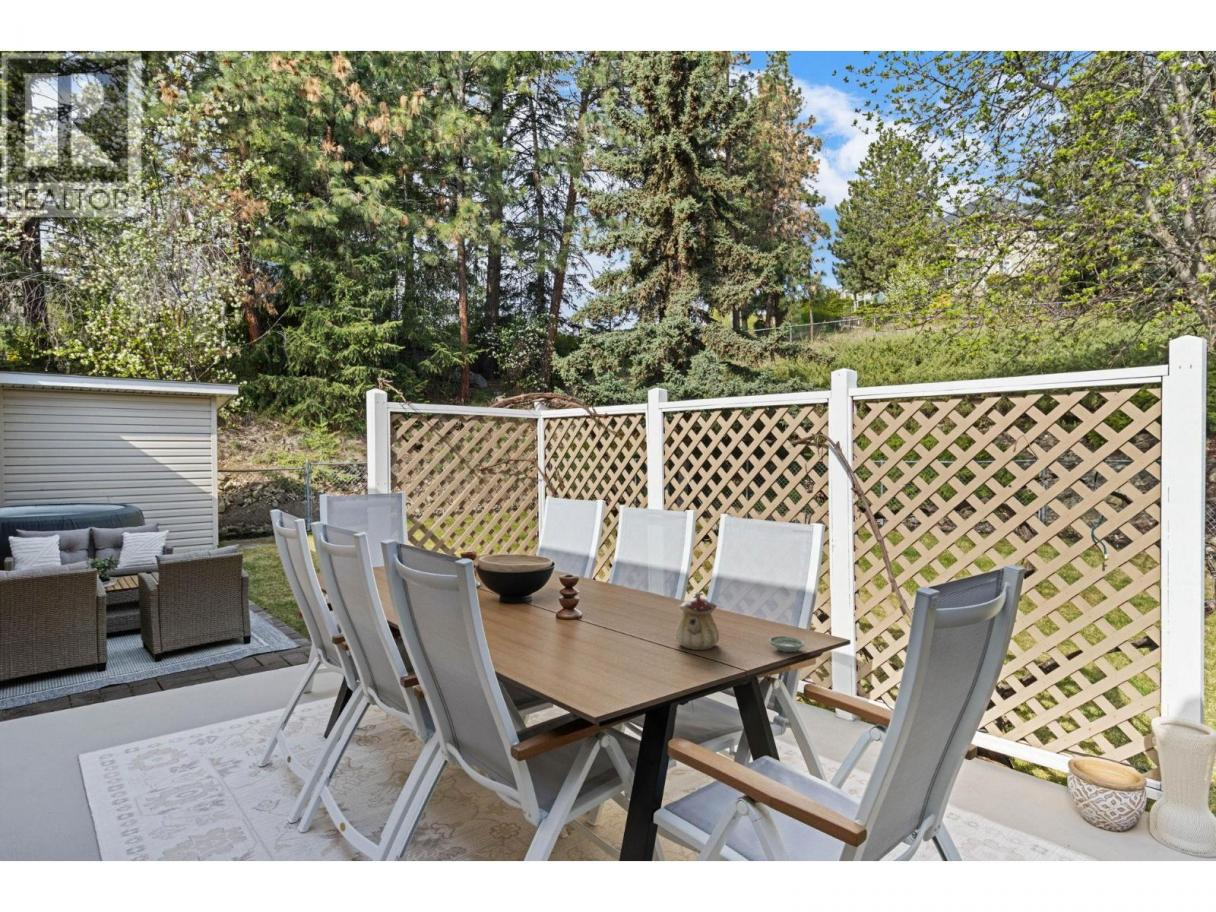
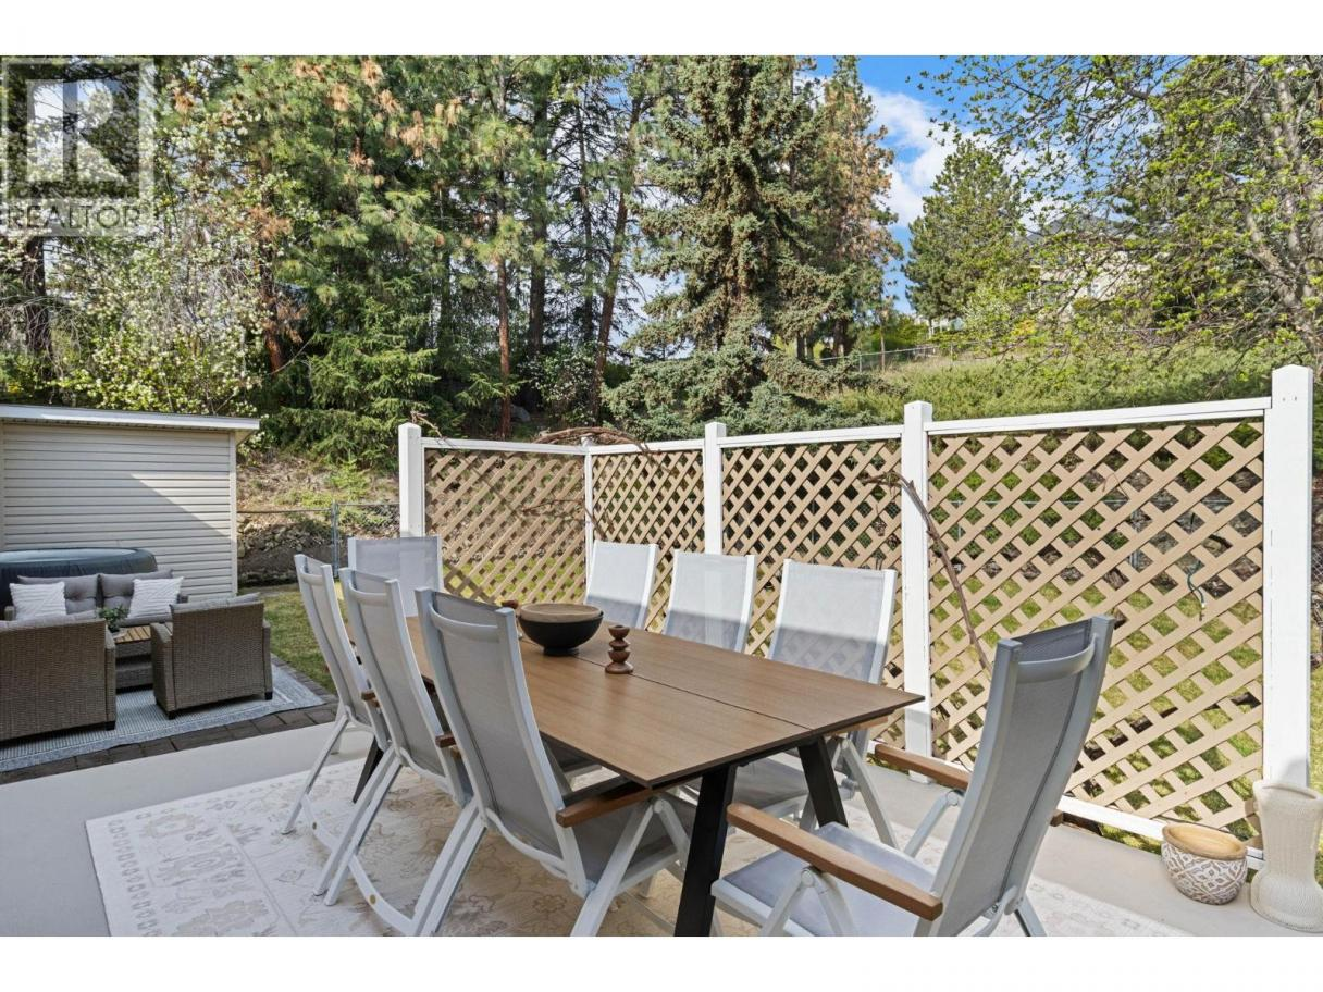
- saucer (786, 645)
- teapot (698, 617)
